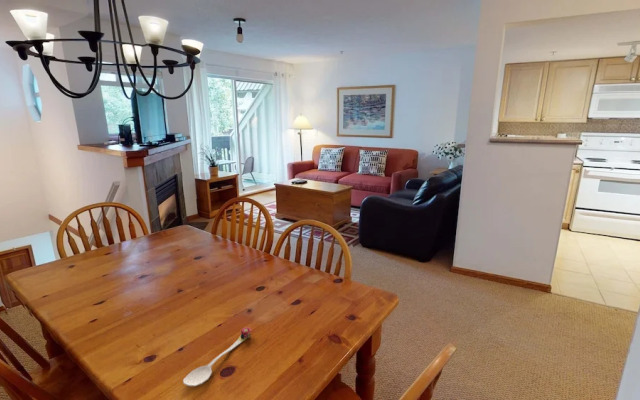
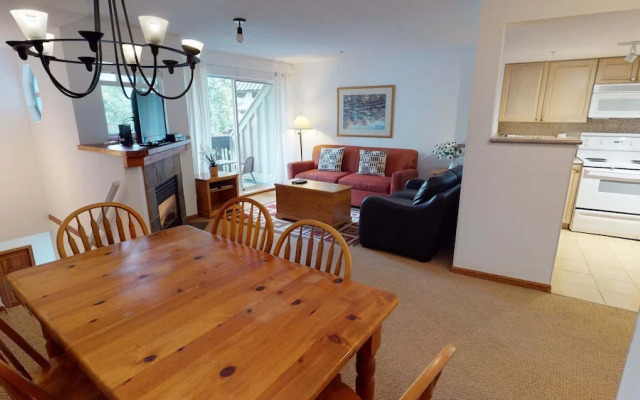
- spoon (221, 354)
